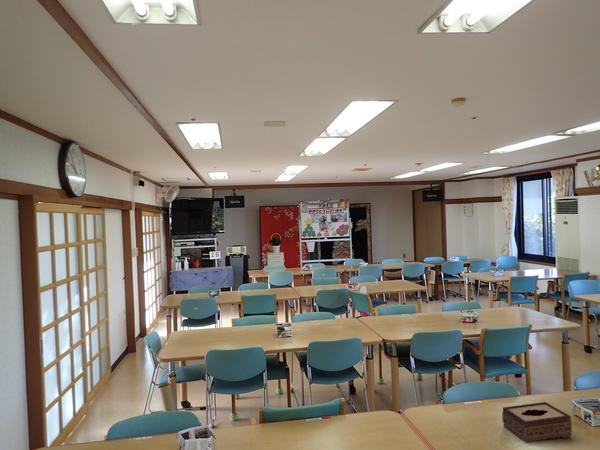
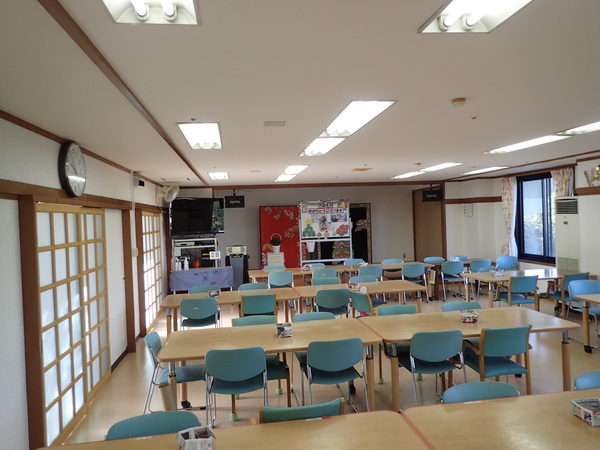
- tissue box (536, 421)
